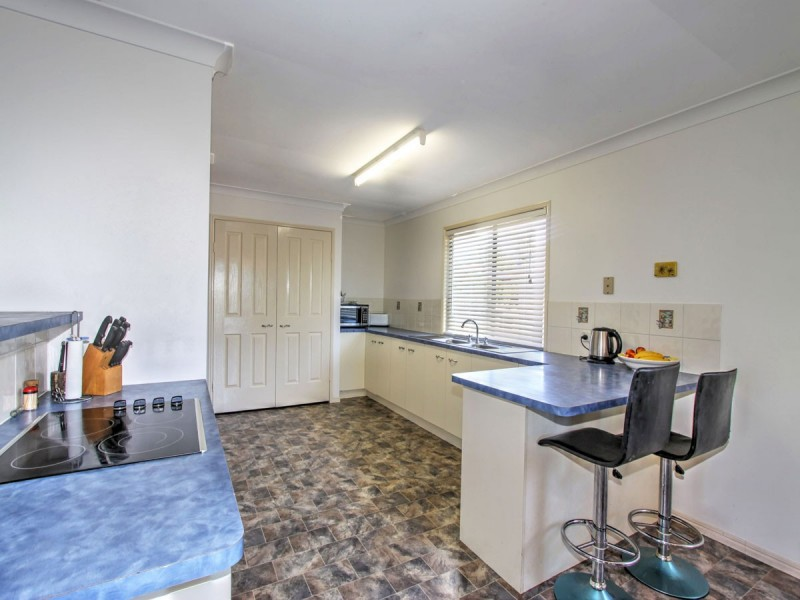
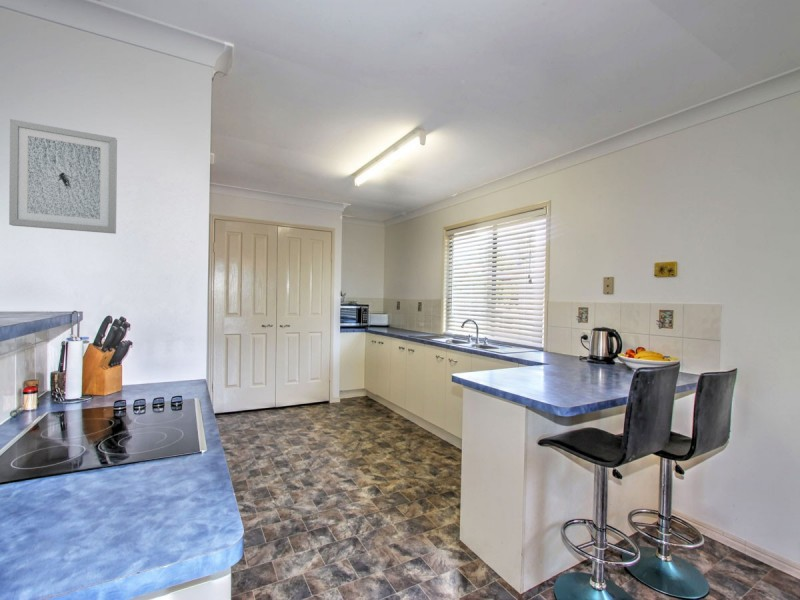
+ wall art (66, 179)
